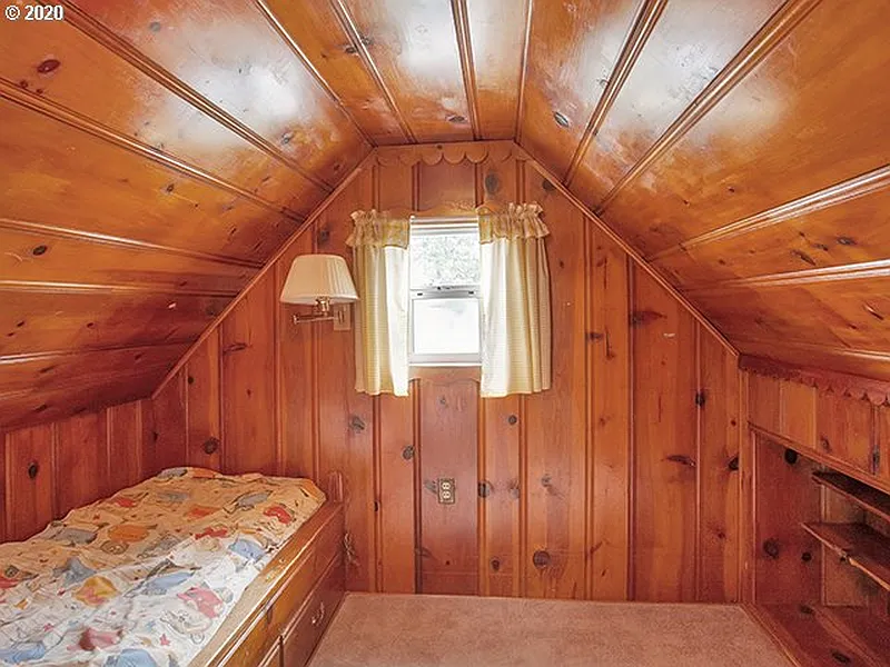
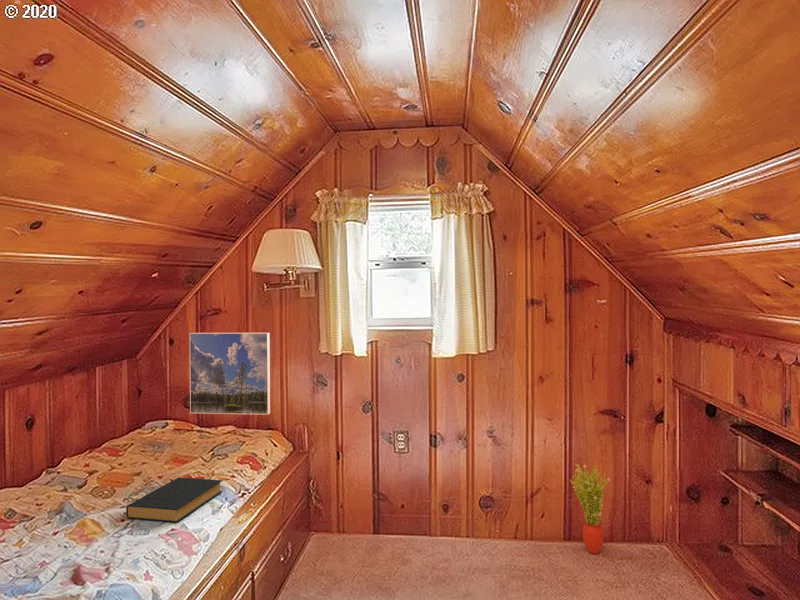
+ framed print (229, 373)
+ potted plant (589, 509)
+ hardback book (177, 497)
